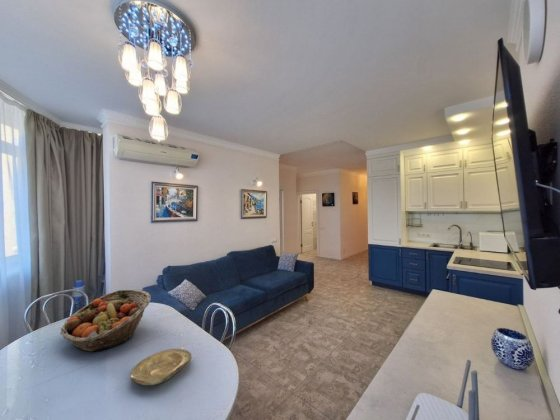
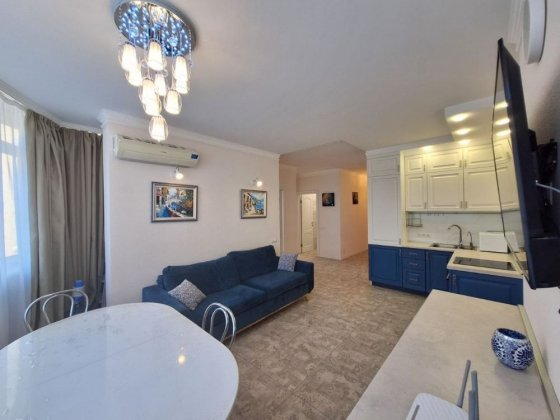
- fruit basket (109, 317)
- plate (162, 366)
